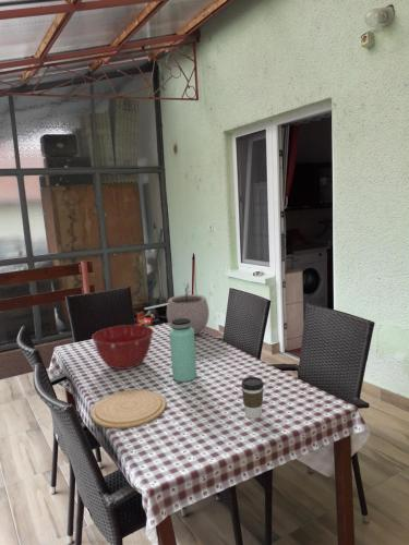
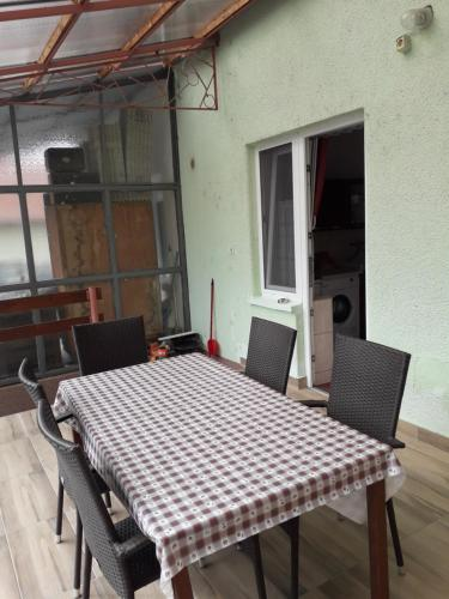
- plant pot (187, 308)
- plate (129, 407)
- coffee cup (252, 397)
- mixing bowl (124, 348)
- bottle (182, 349)
